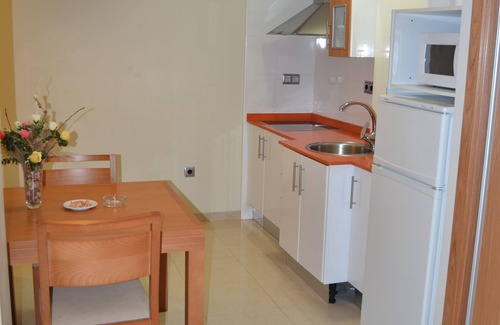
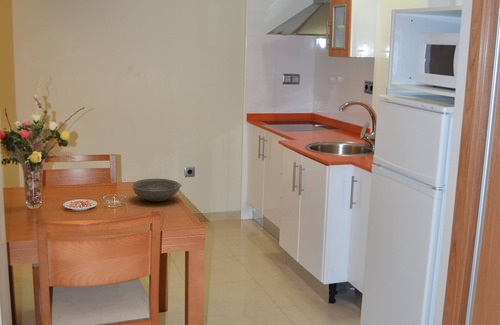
+ bowl (156, 191)
